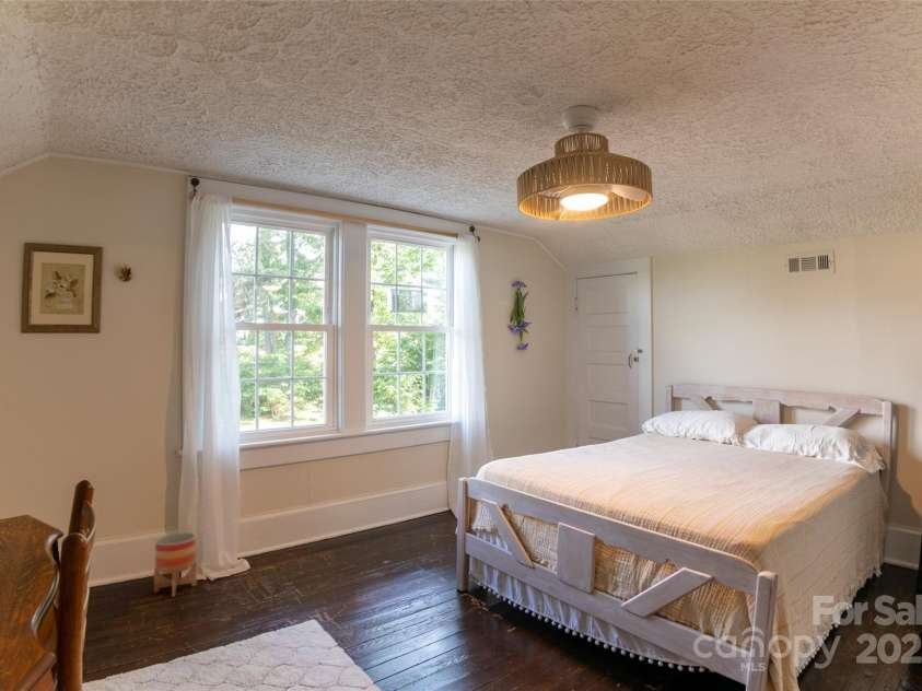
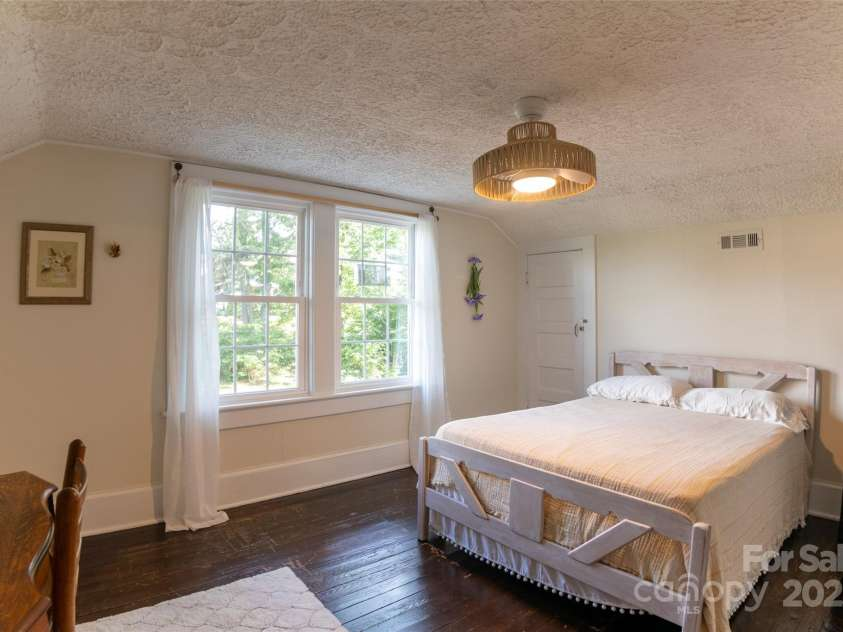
- planter (175, 563)
